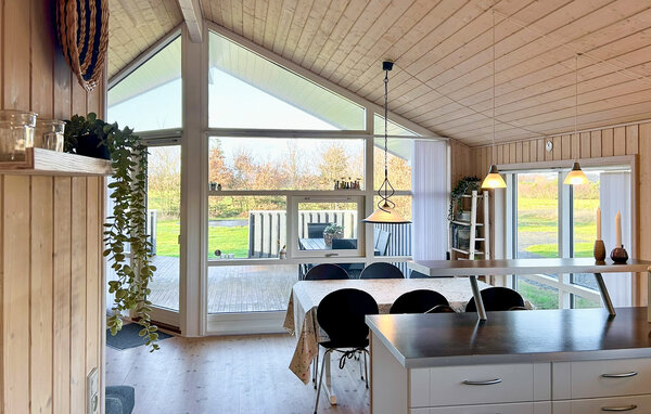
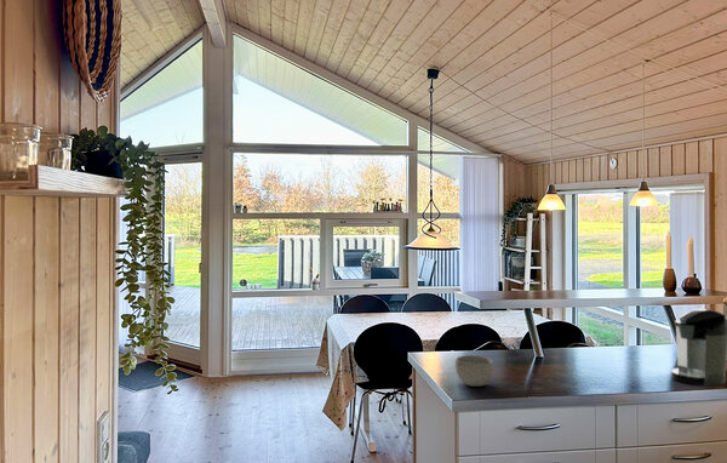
+ bowl (474, 371)
+ coffee maker (692, 341)
